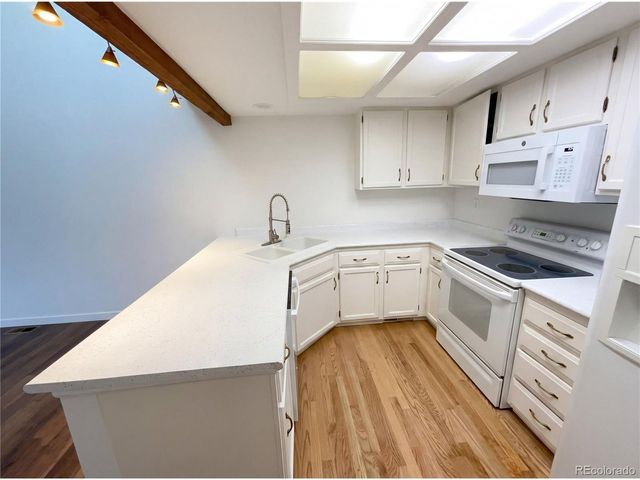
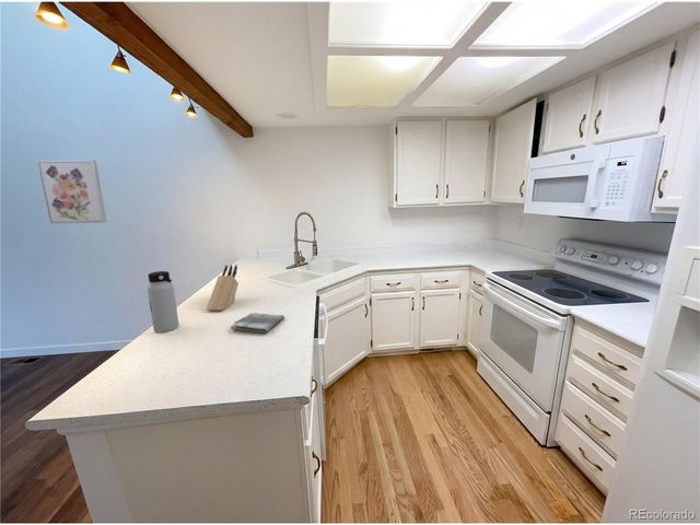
+ wall art (72, 192)
+ water bottle (162, 301)
+ knife block (223, 285)
+ dish towel (258, 320)
